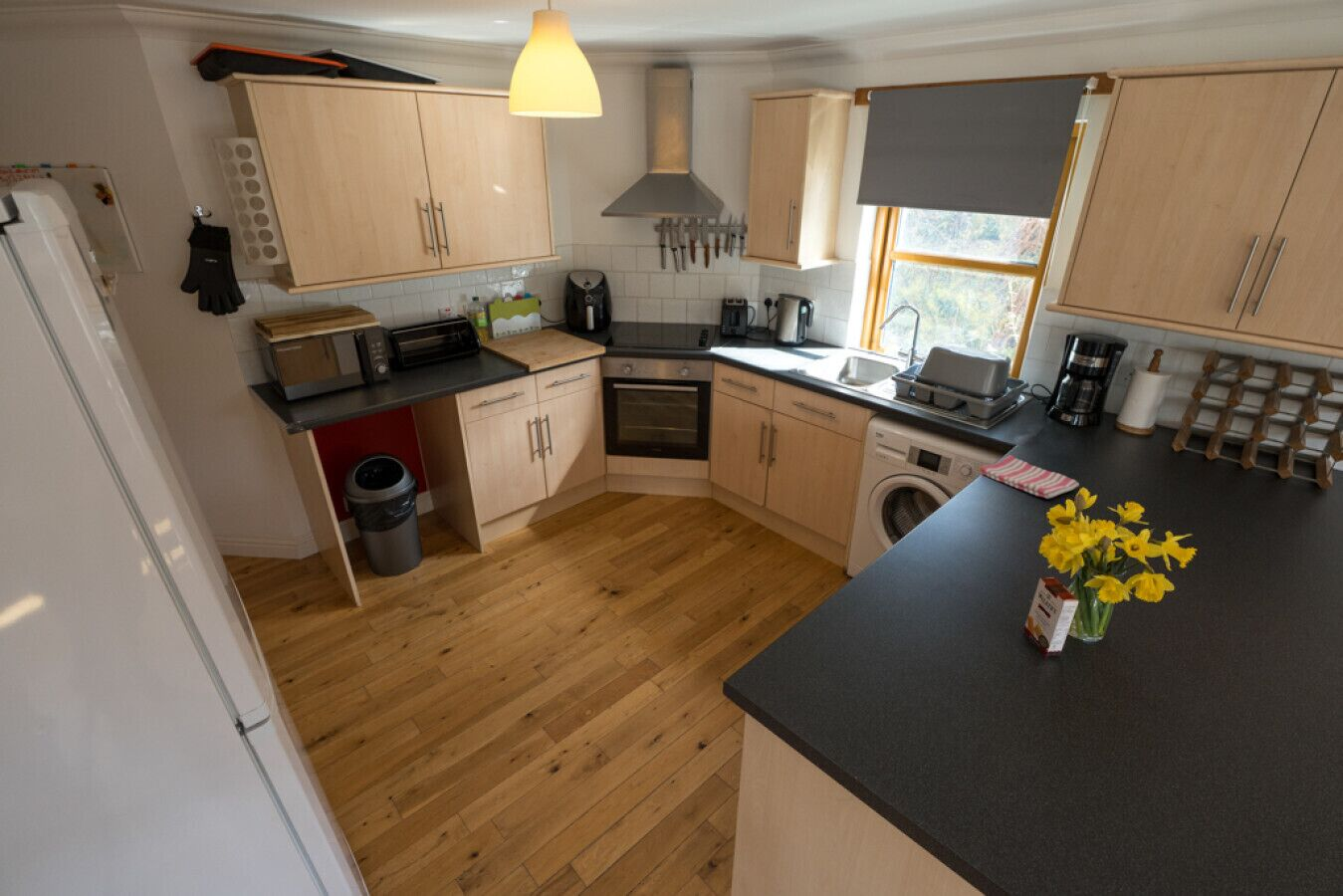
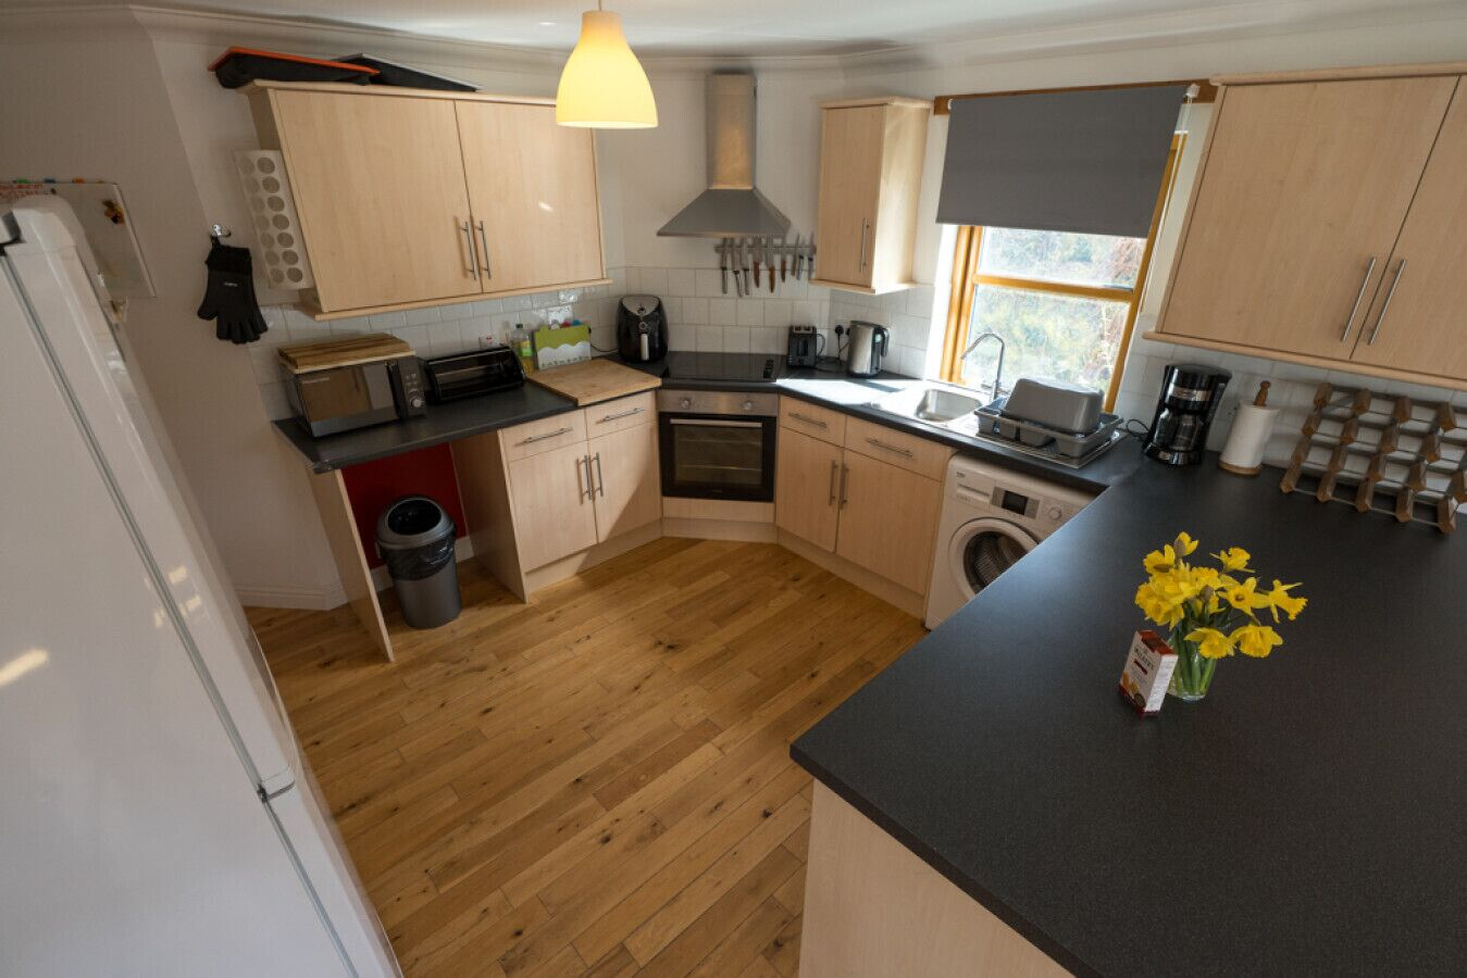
- dish towel (1027, 476)
